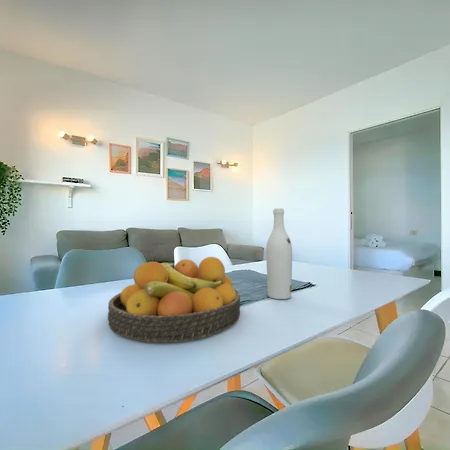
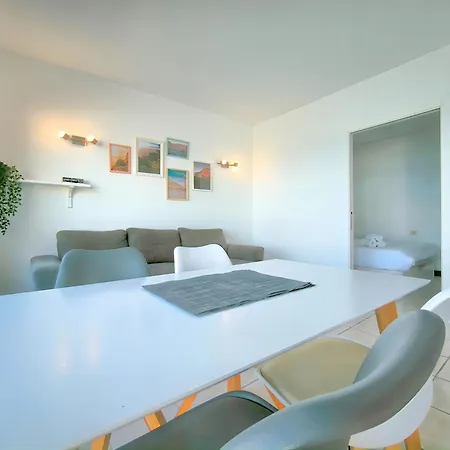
- fruit bowl (177, 286)
- wine bottle (279, 252)
